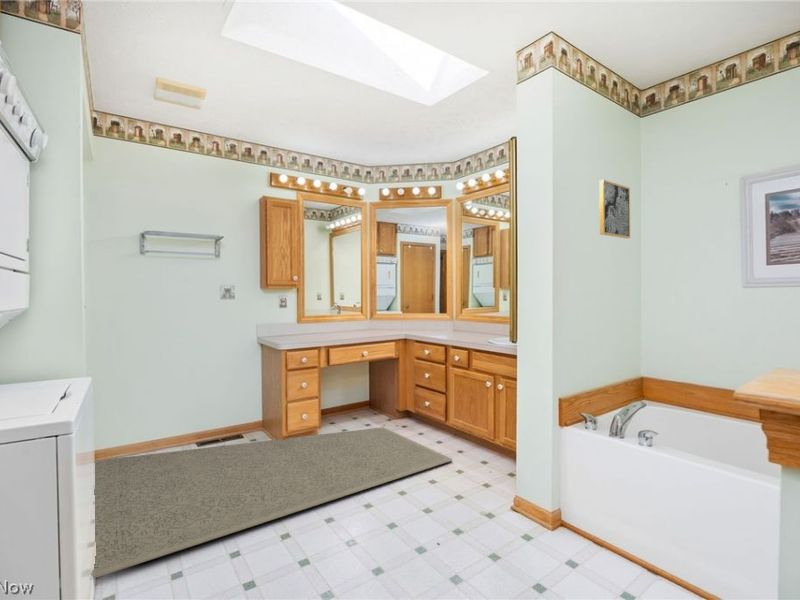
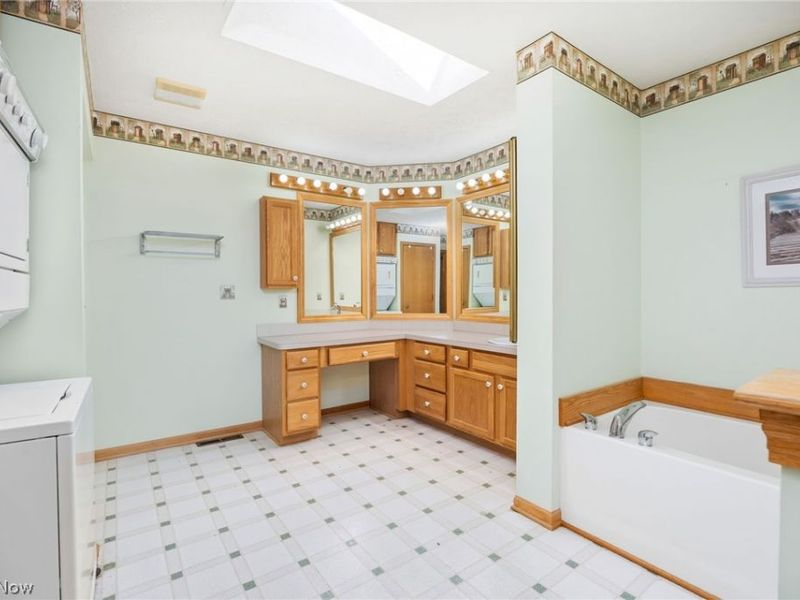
- wall art (615, 210)
- rug (258, 464)
